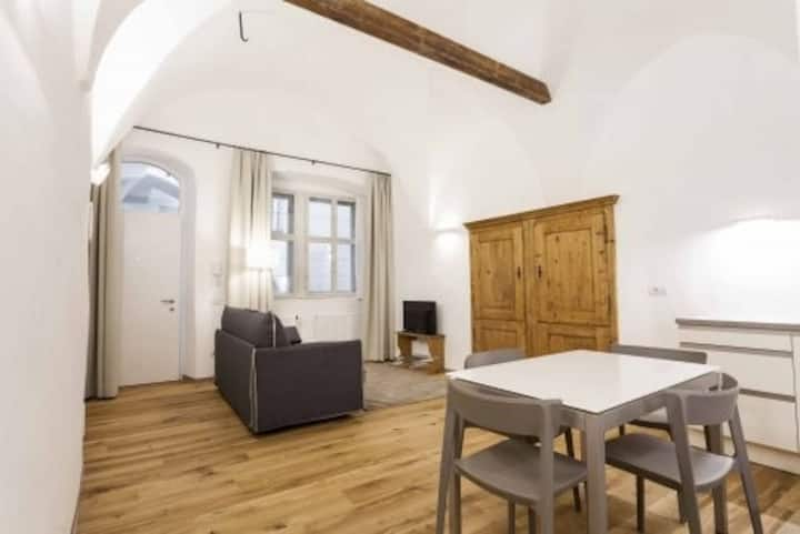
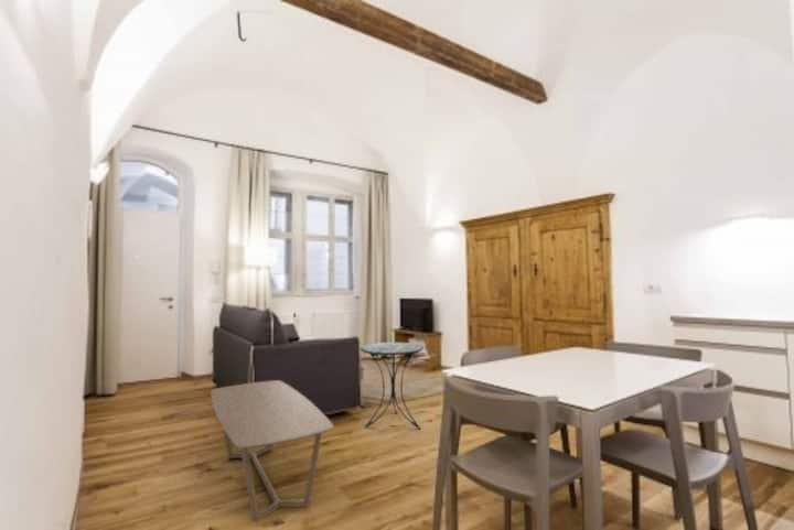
+ side table (393, 383)
+ coffee table (264, 442)
